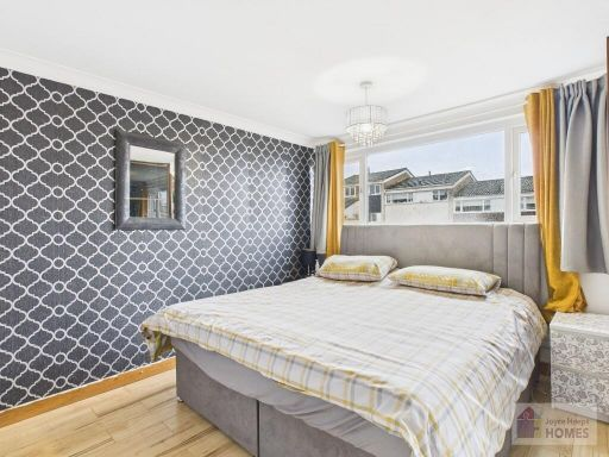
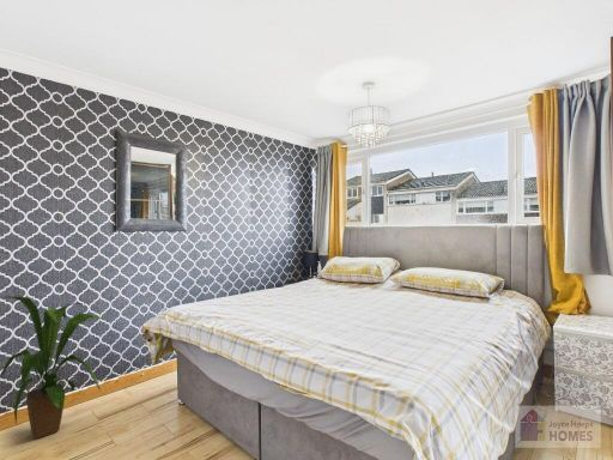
+ house plant (59, 356)
